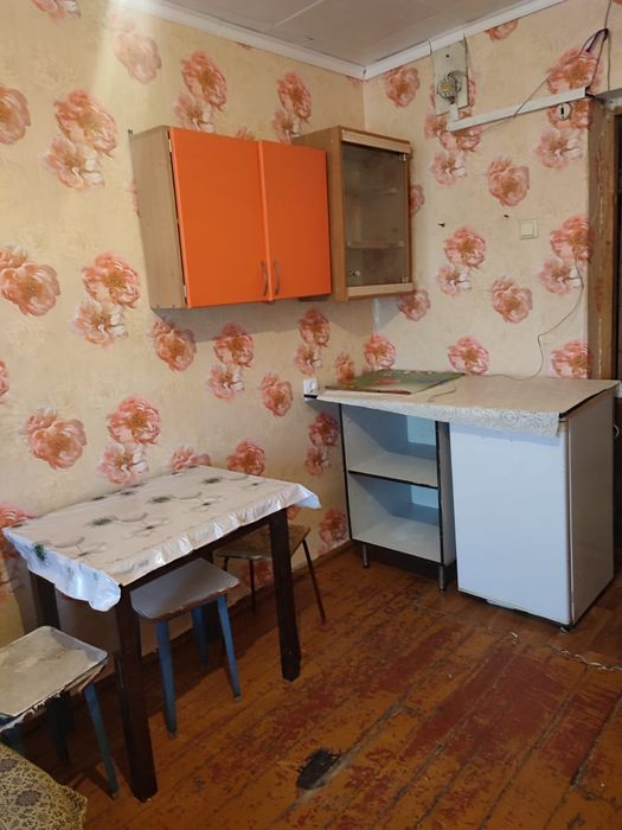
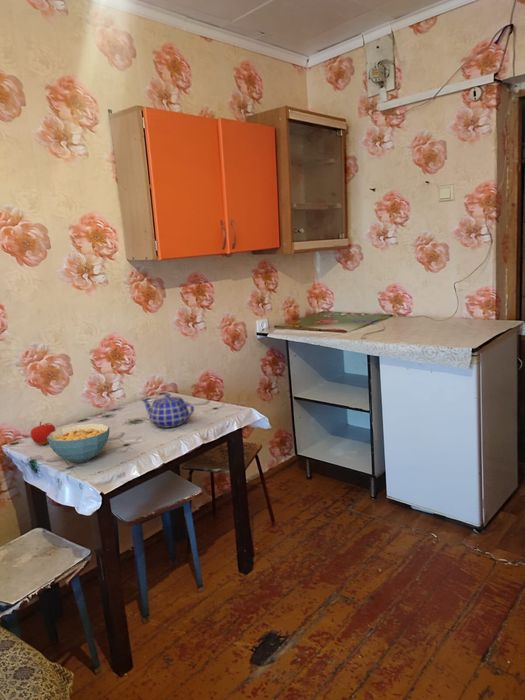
+ fruit (43, 433)
+ teapot (166, 408)
+ cereal bowl (80, 445)
